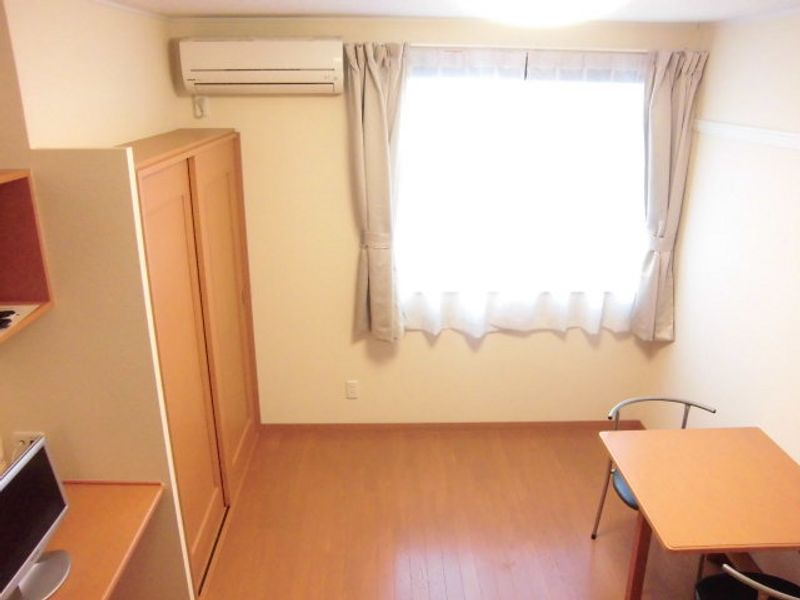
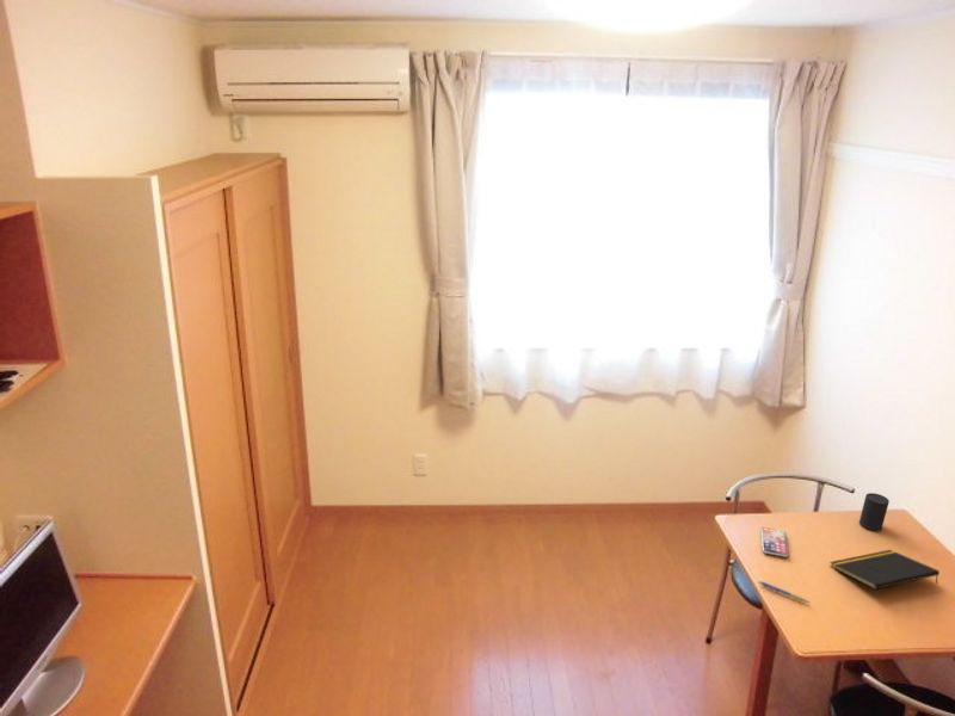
+ notepad (882, 568)
+ cup (874, 511)
+ pen (783, 592)
+ smartphone (774, 542)
